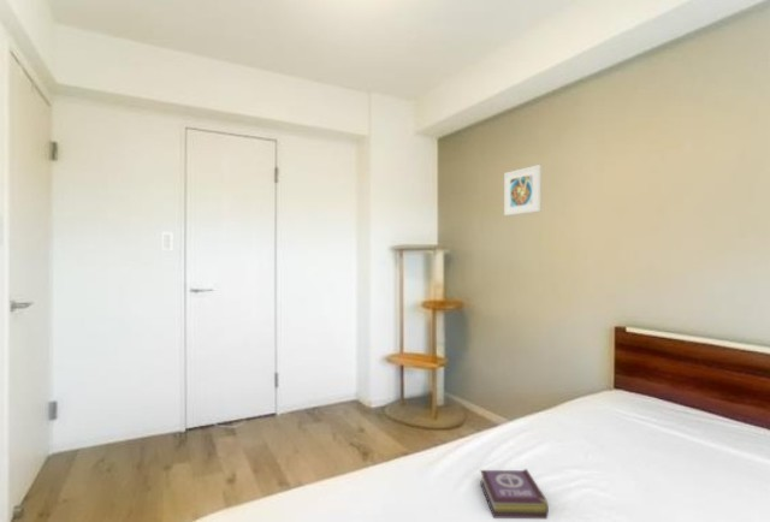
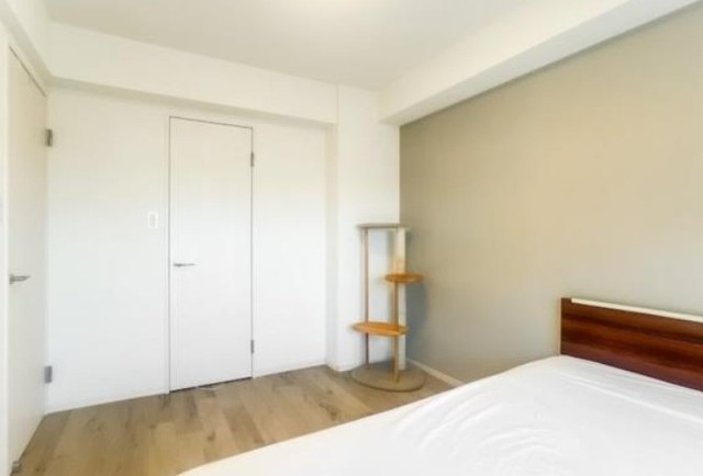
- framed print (521, 191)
- book (511, 491)
